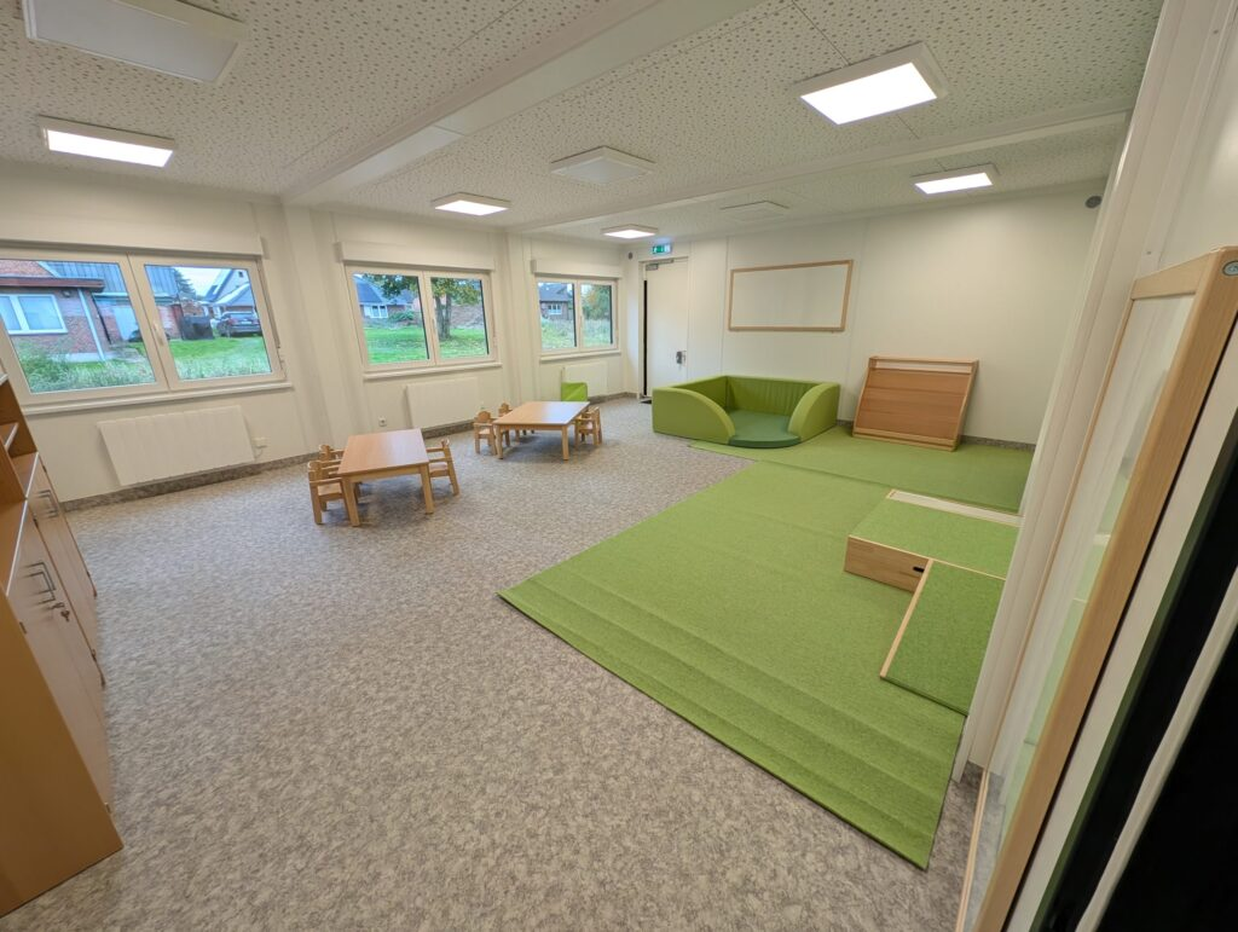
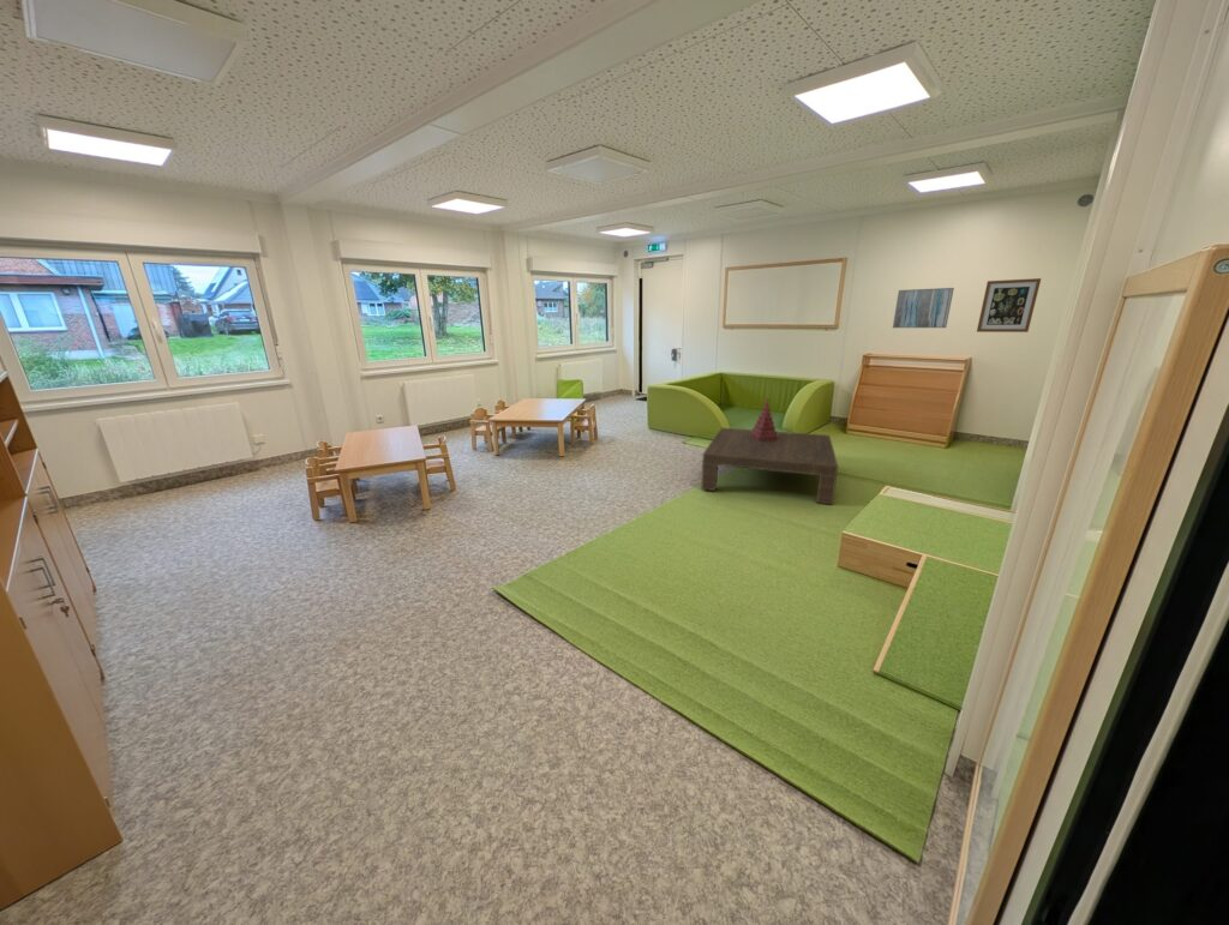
+ coffee table (768, 461)
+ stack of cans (765, 418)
+ wall art (922, 308)
+ wall art (1007, 306)
